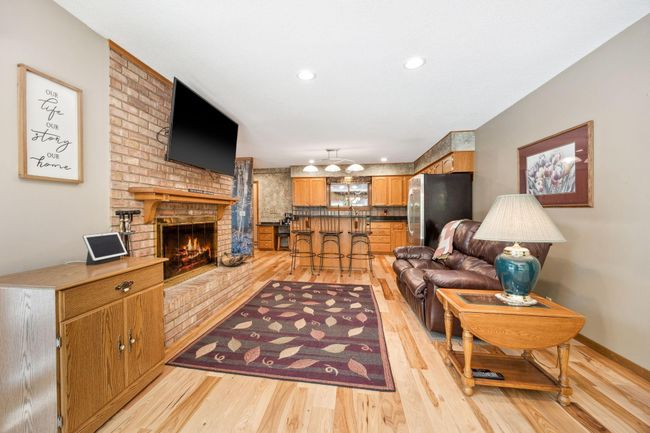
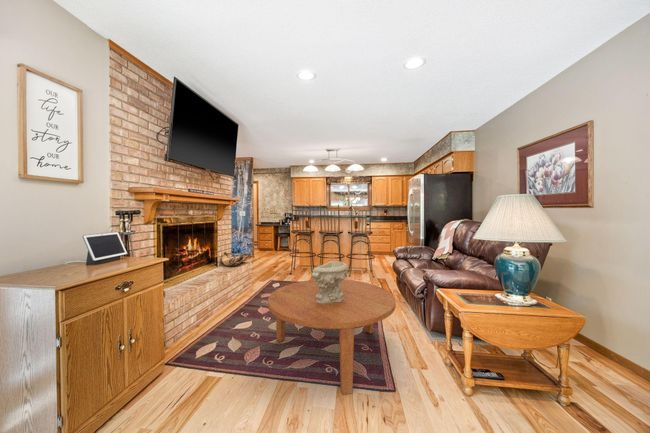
+ decorative bowl (330, 281)
+ coffee table (331, 322)
